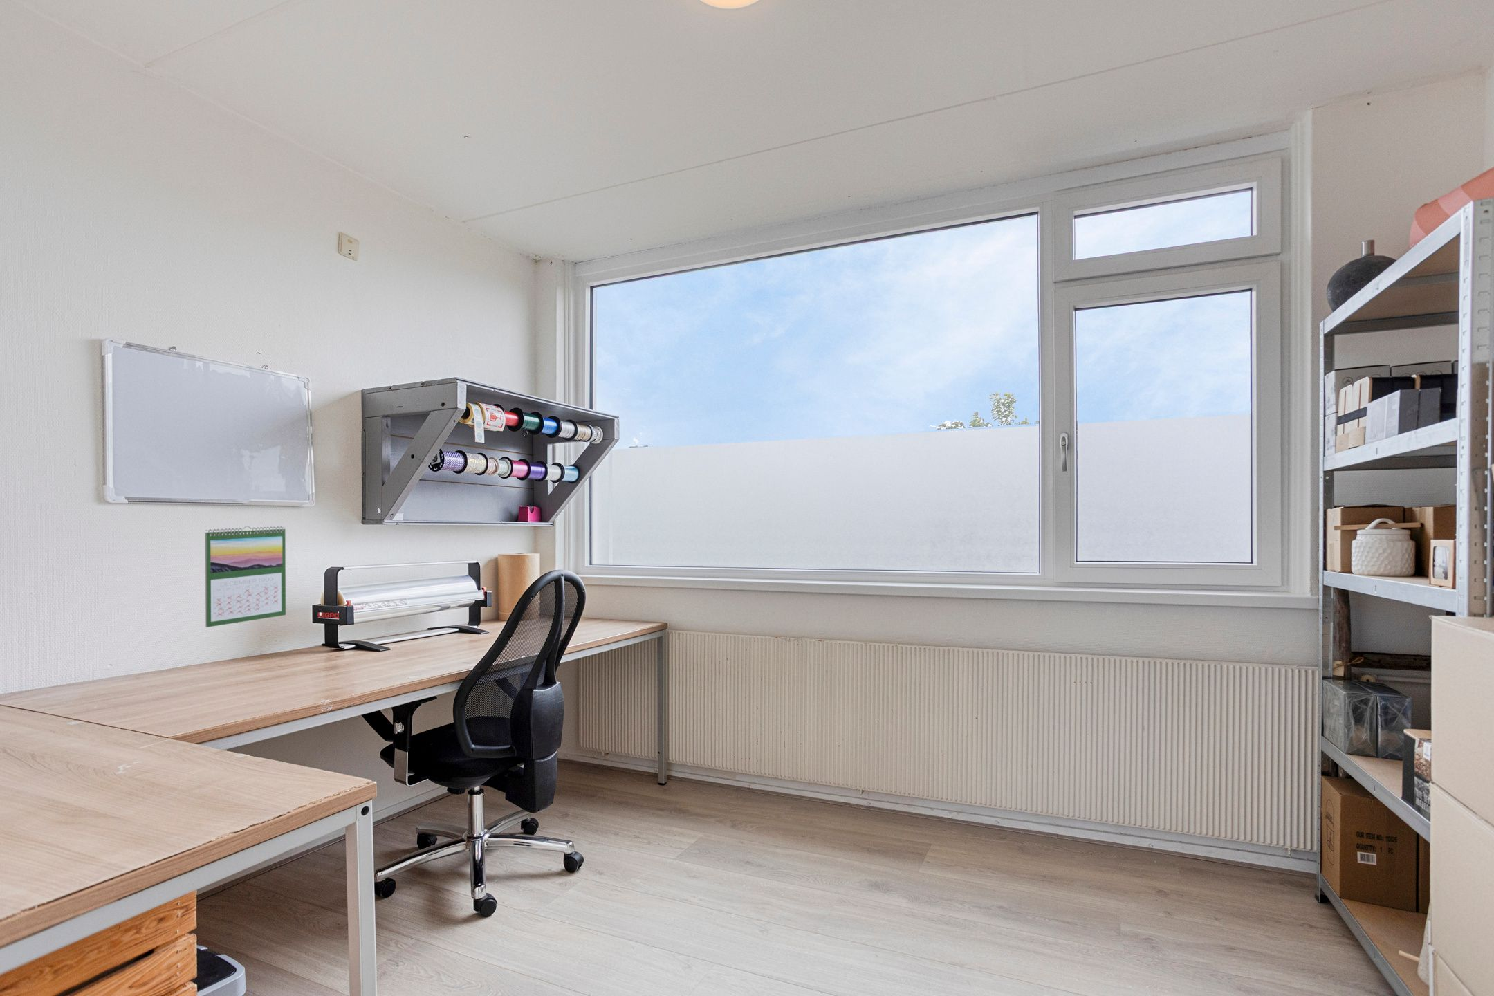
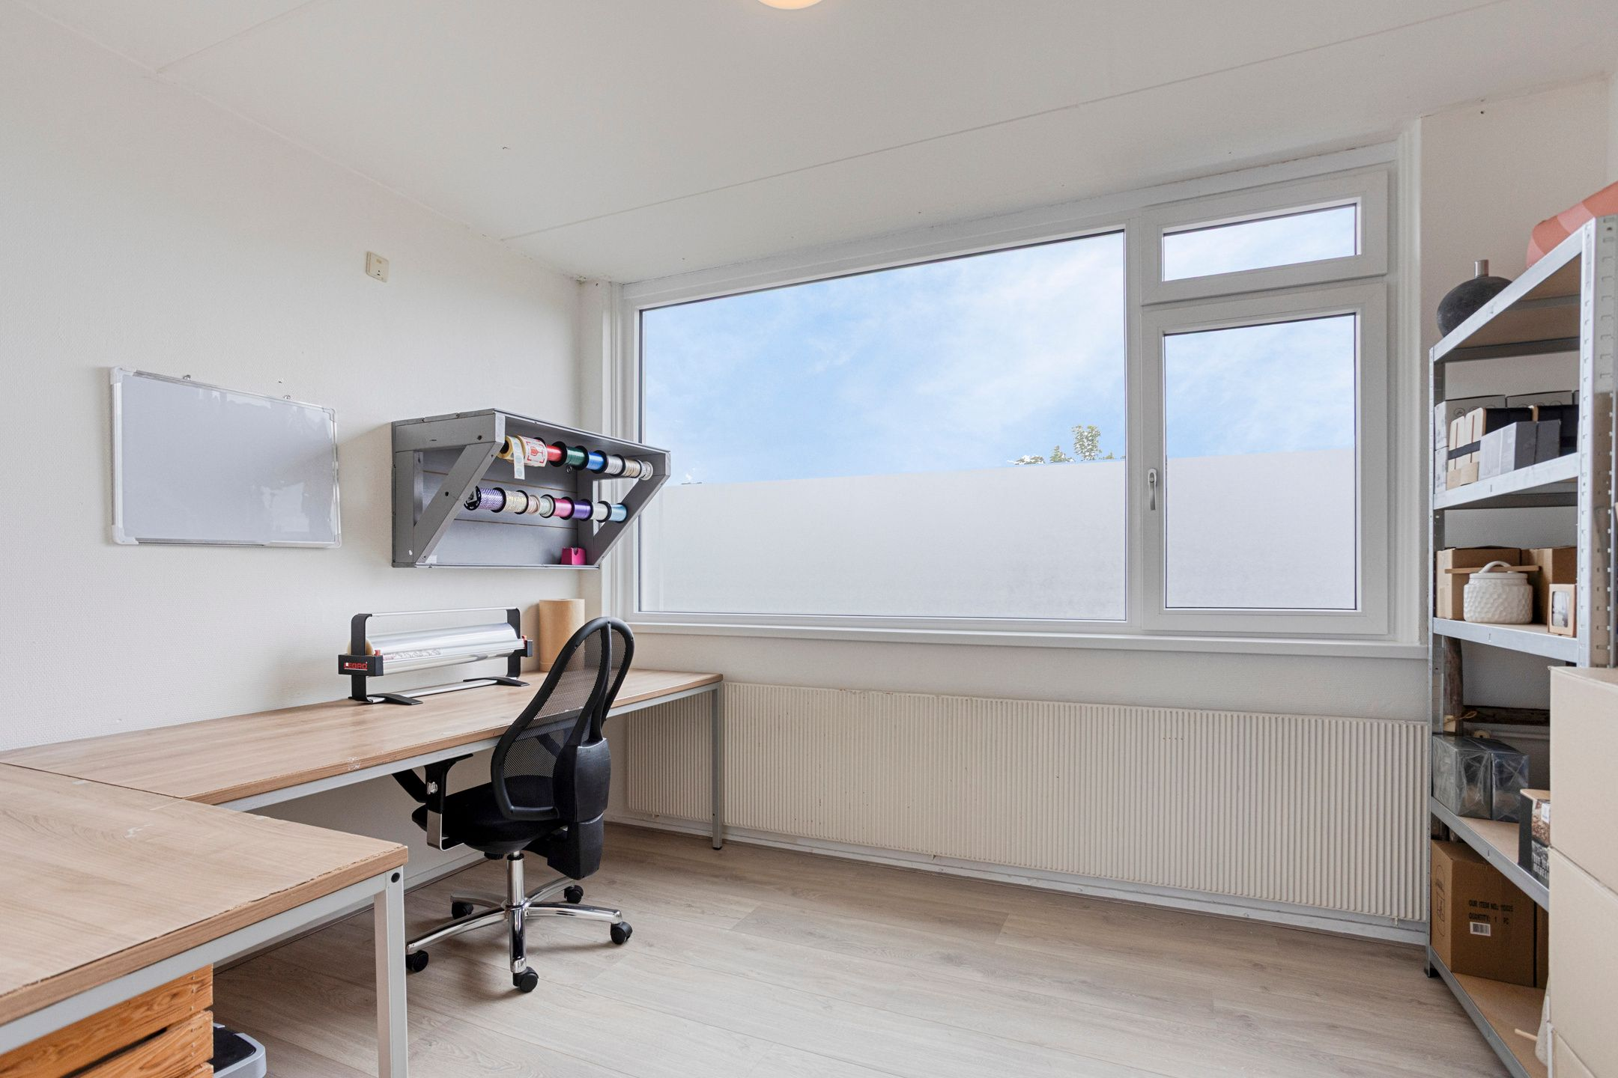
- calendar (247, 574)
